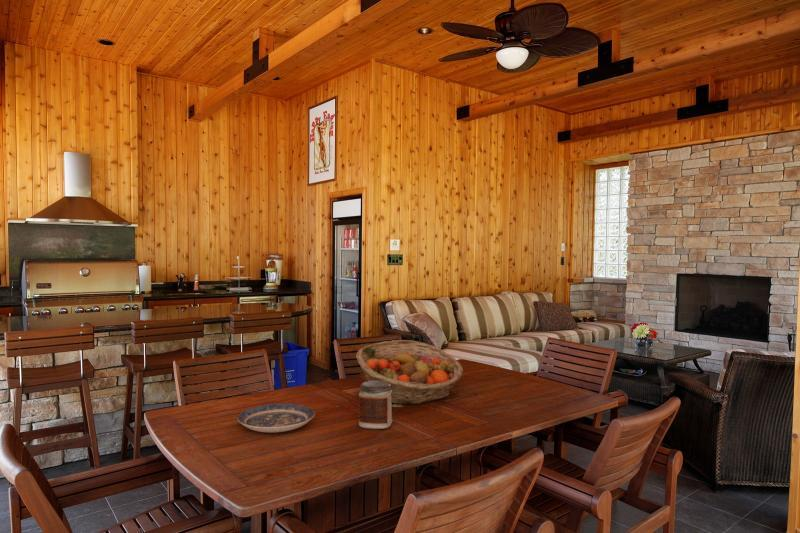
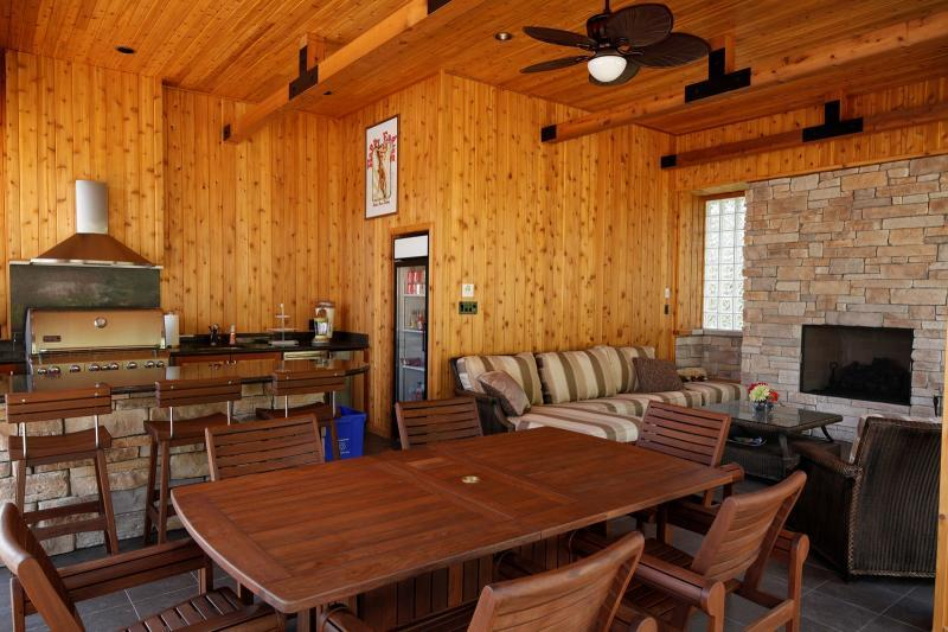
- plate (276, 419)
- jar (375, 403)
- fruit basket (409, 370)
